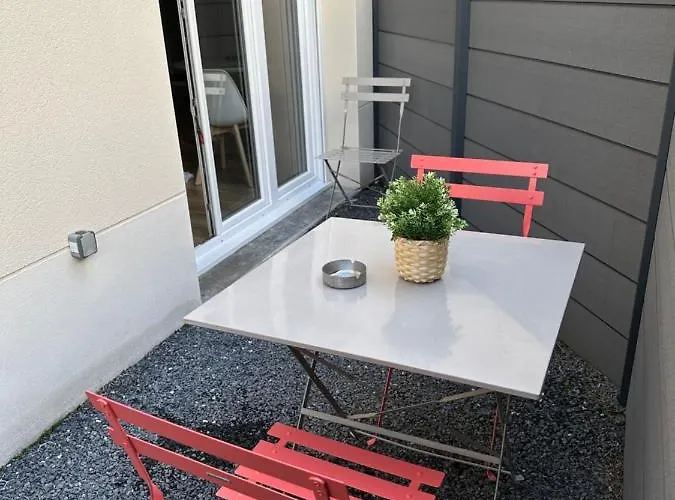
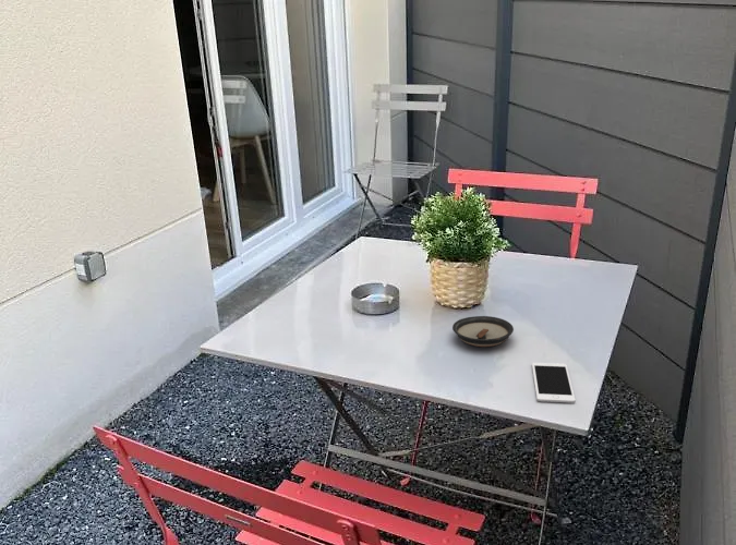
+ cell phone (552, 382)
+ saucer (482, 334)
